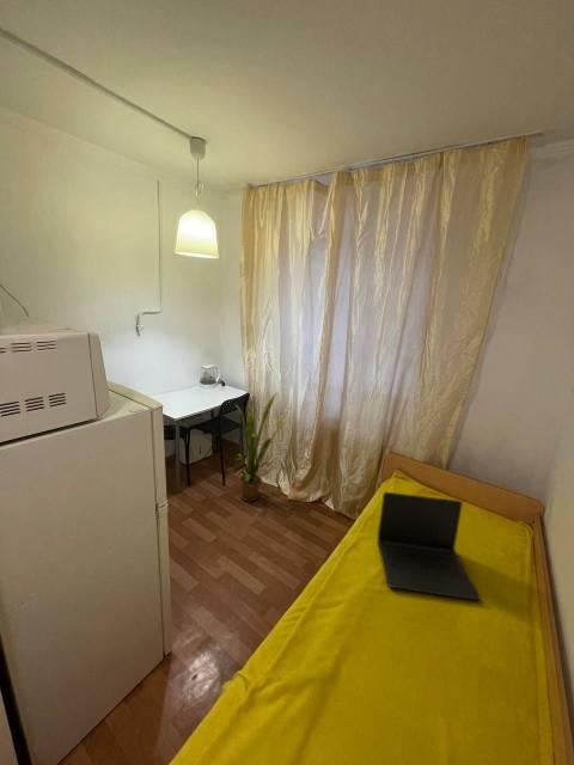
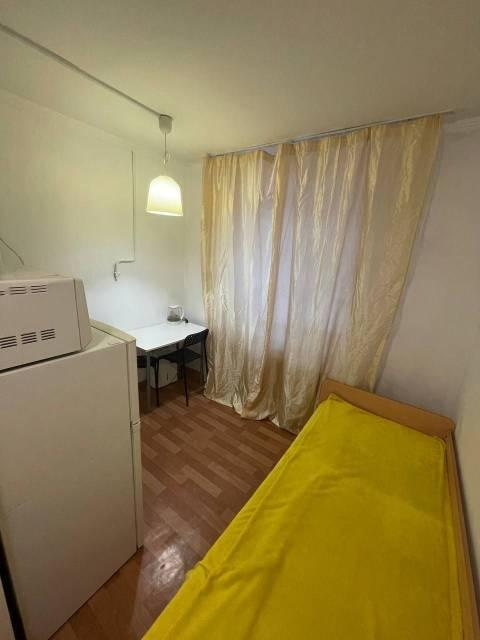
- laptop (427, 540)
- house plant (254, 447)
